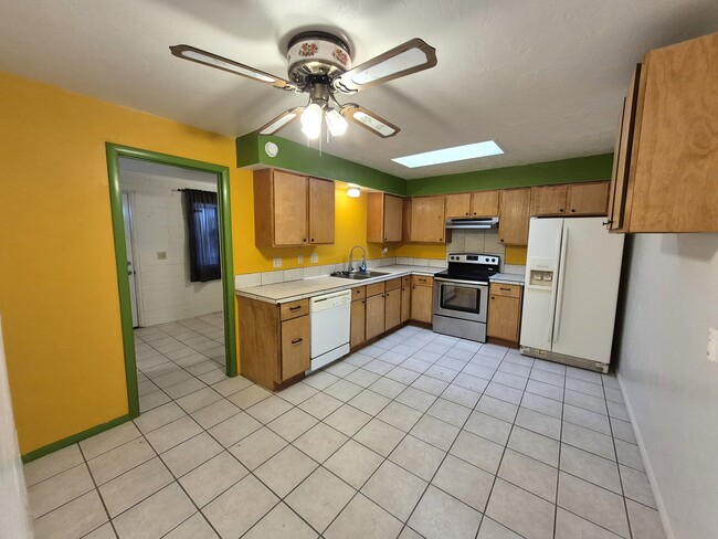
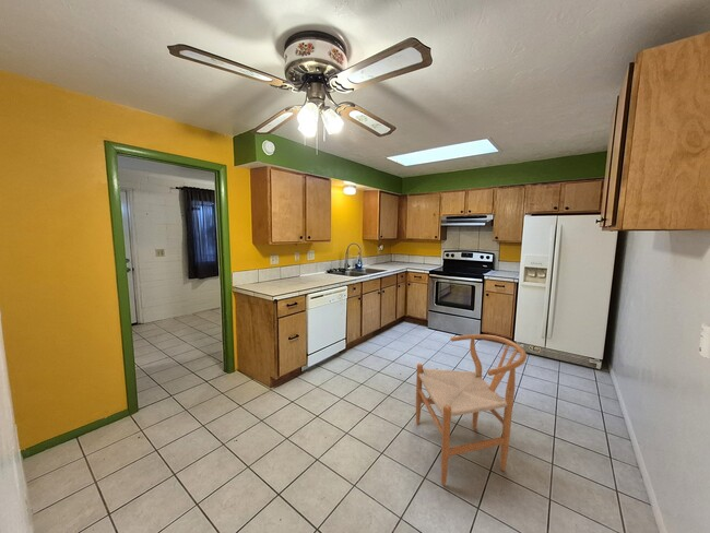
+ chair (471, 396)
